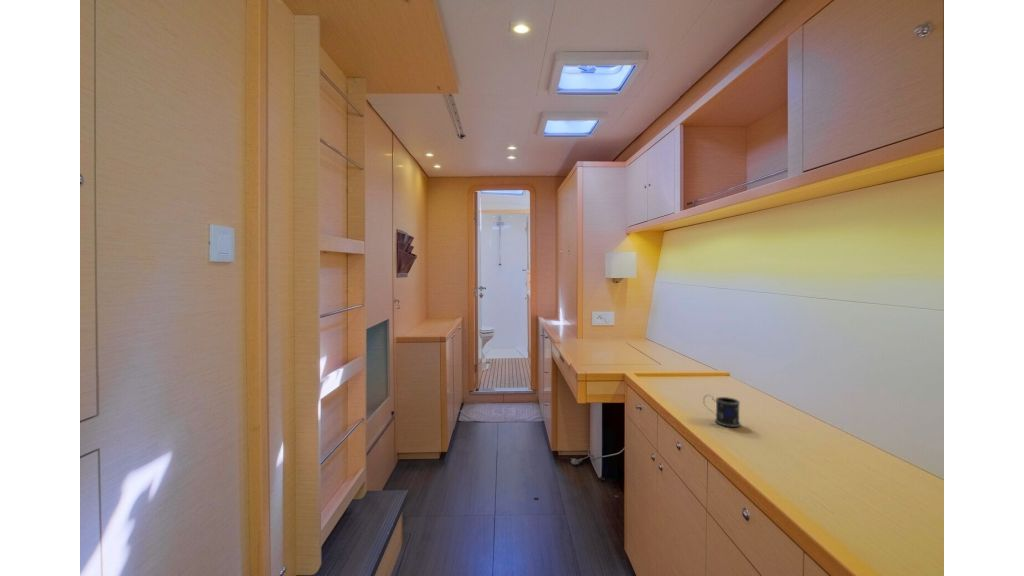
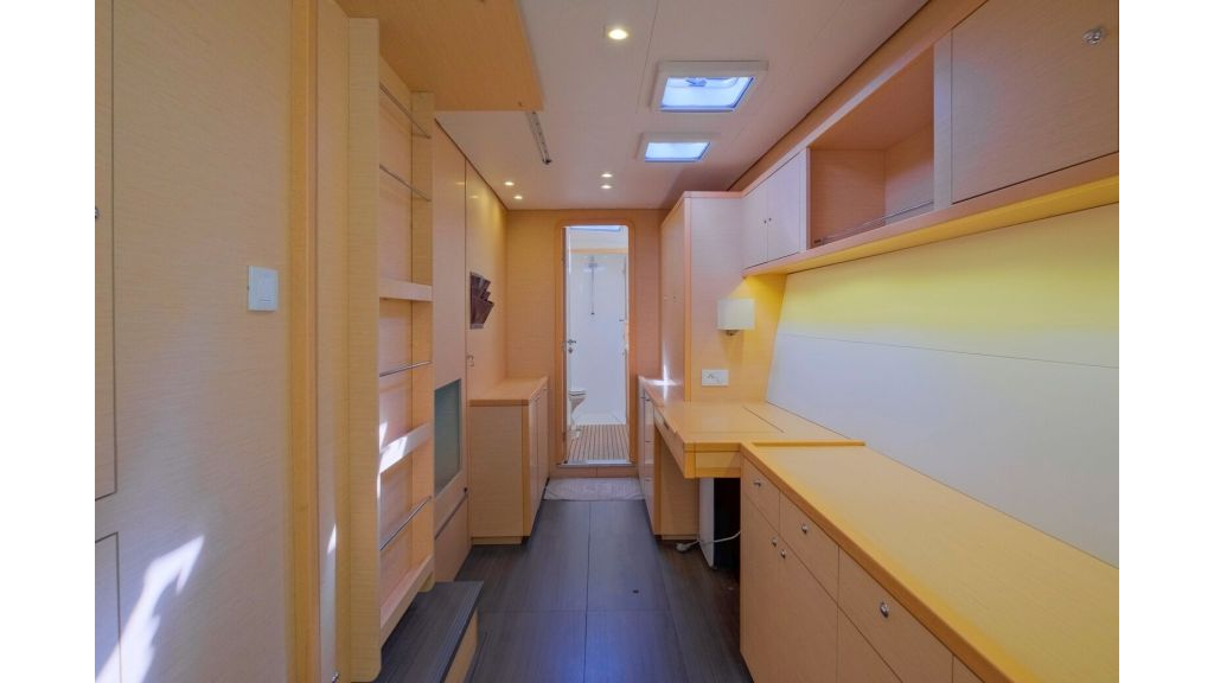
- mug (721, 409)
